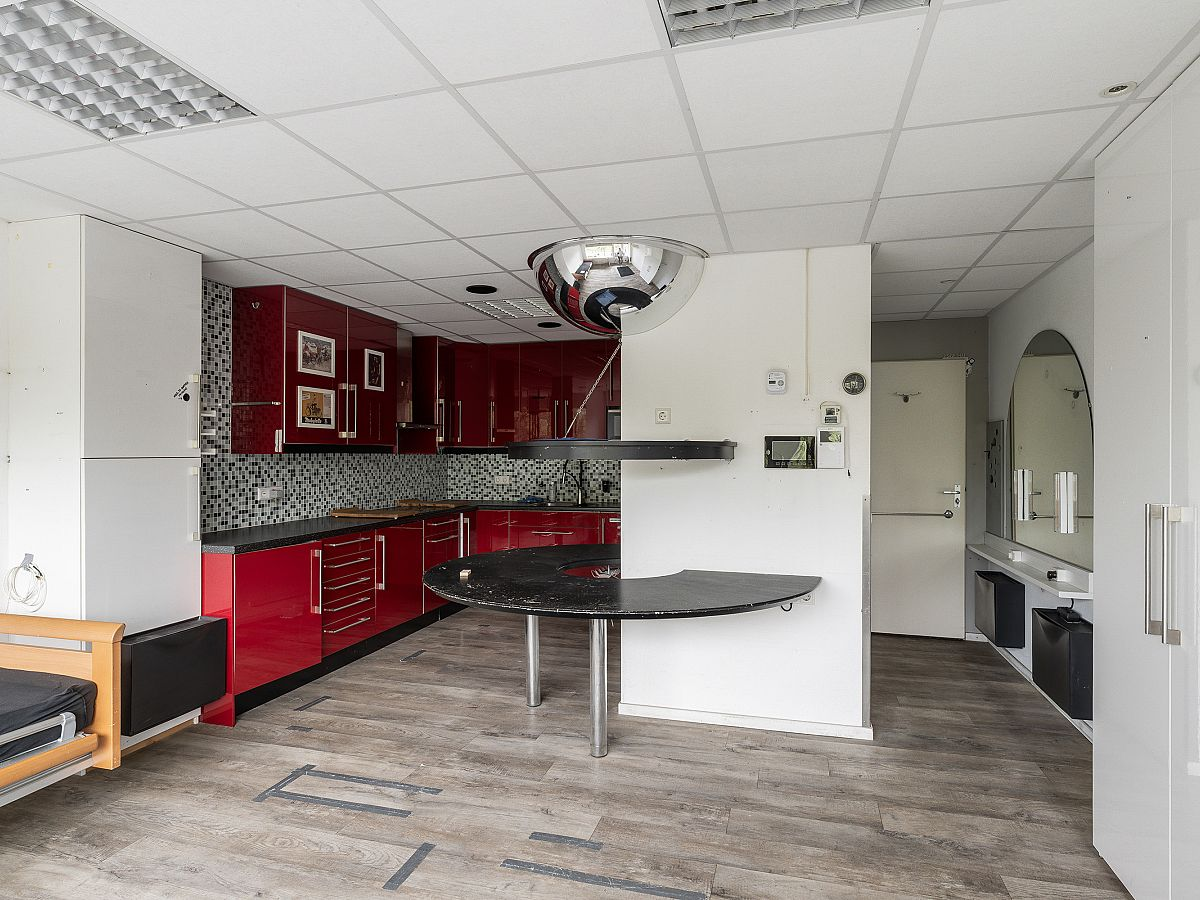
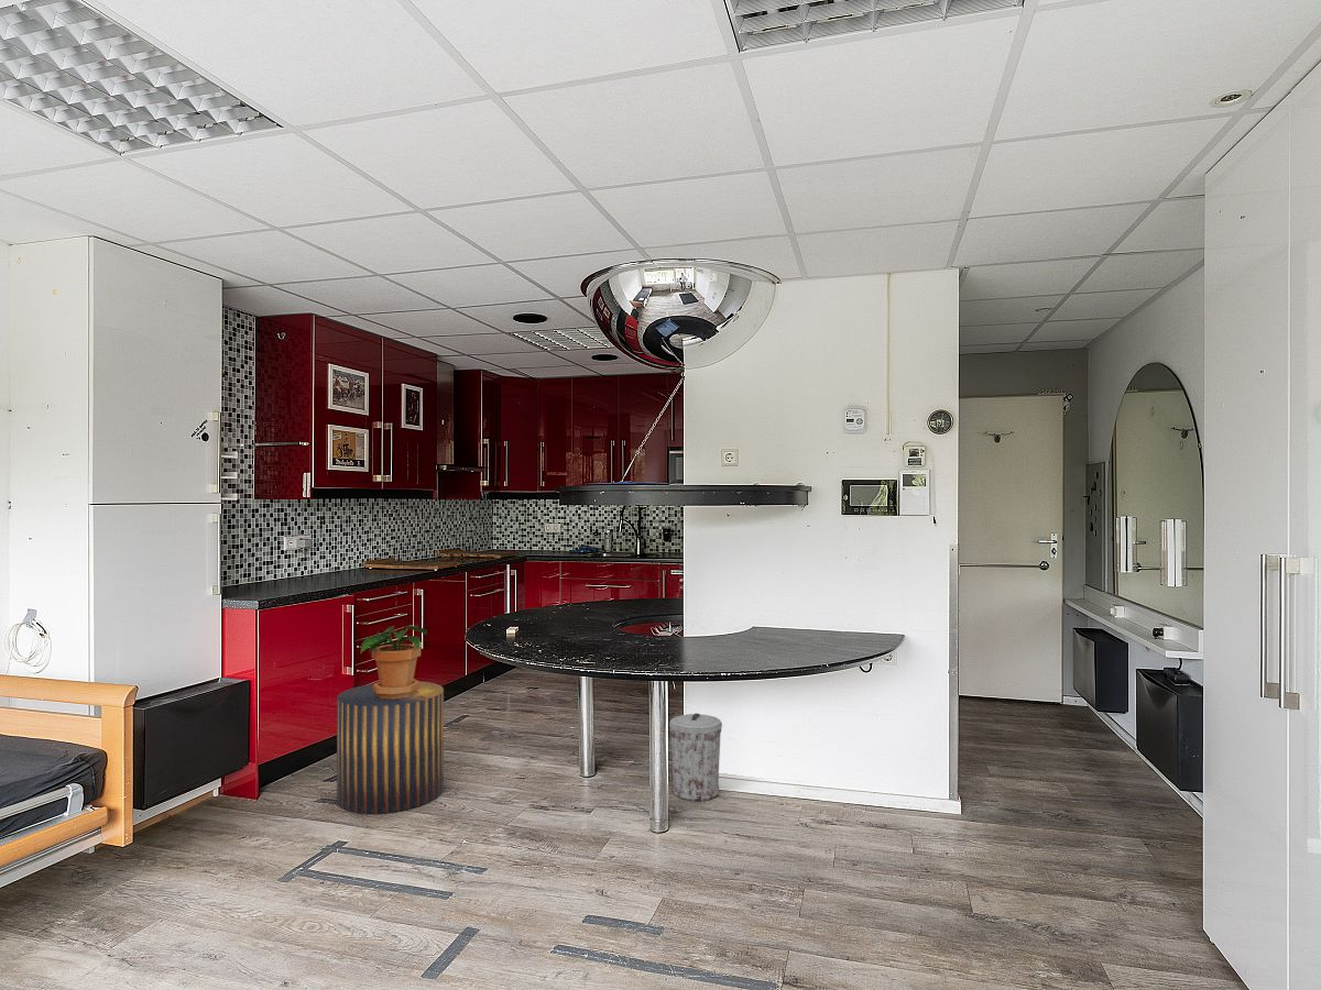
+ stool (391, 743)
+ potted plant (389, 660)
+ trash can (696, 754)
